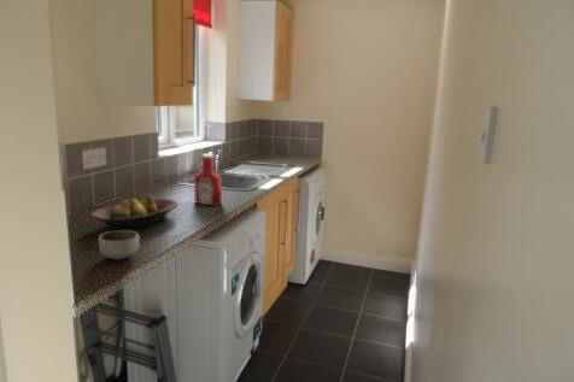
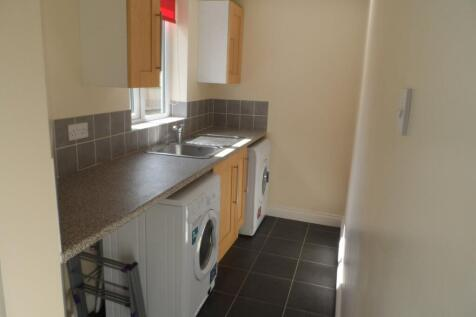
- bowl (119, 246)
- soap bottle (207, 178)
- fruit bowl (137, 208)
